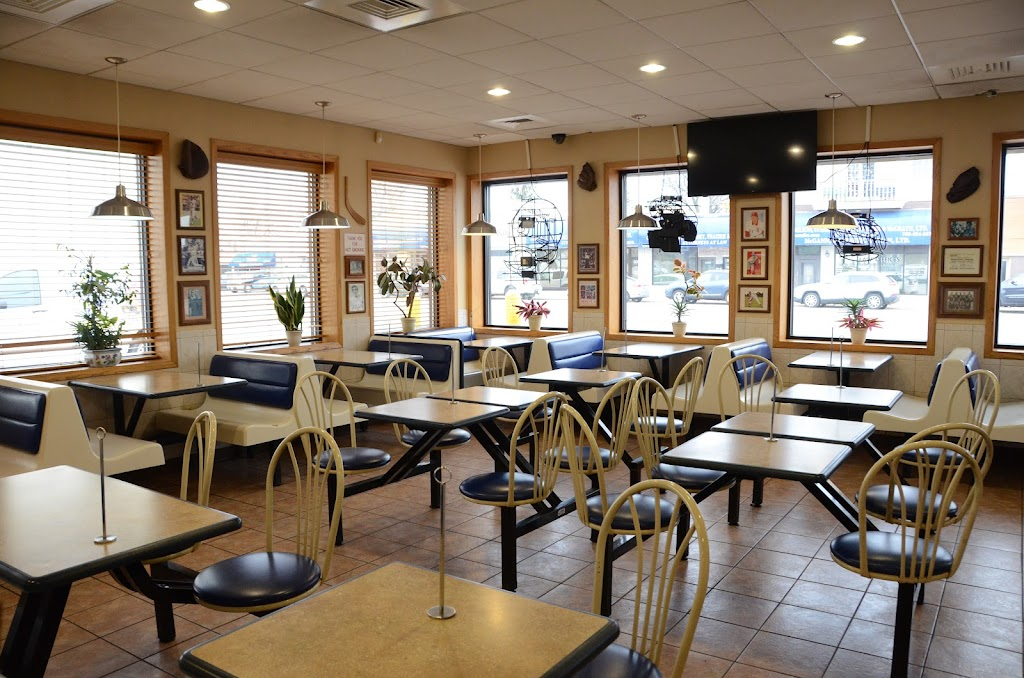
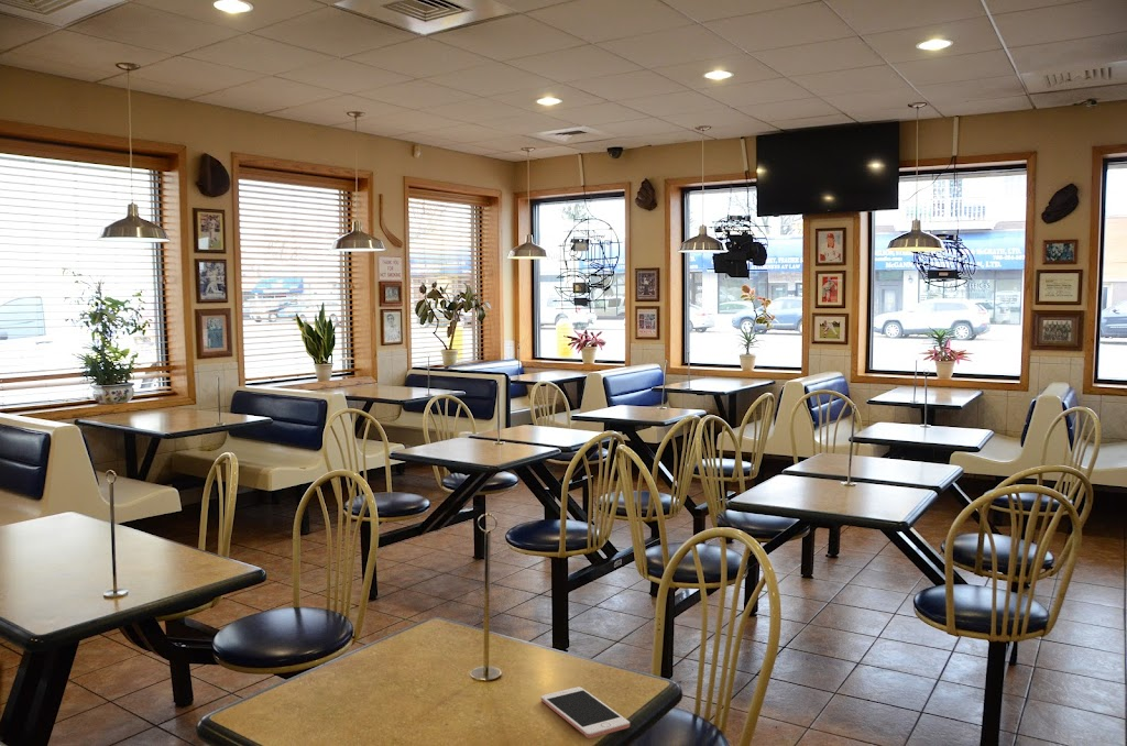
+ cell phone (583, 711)
